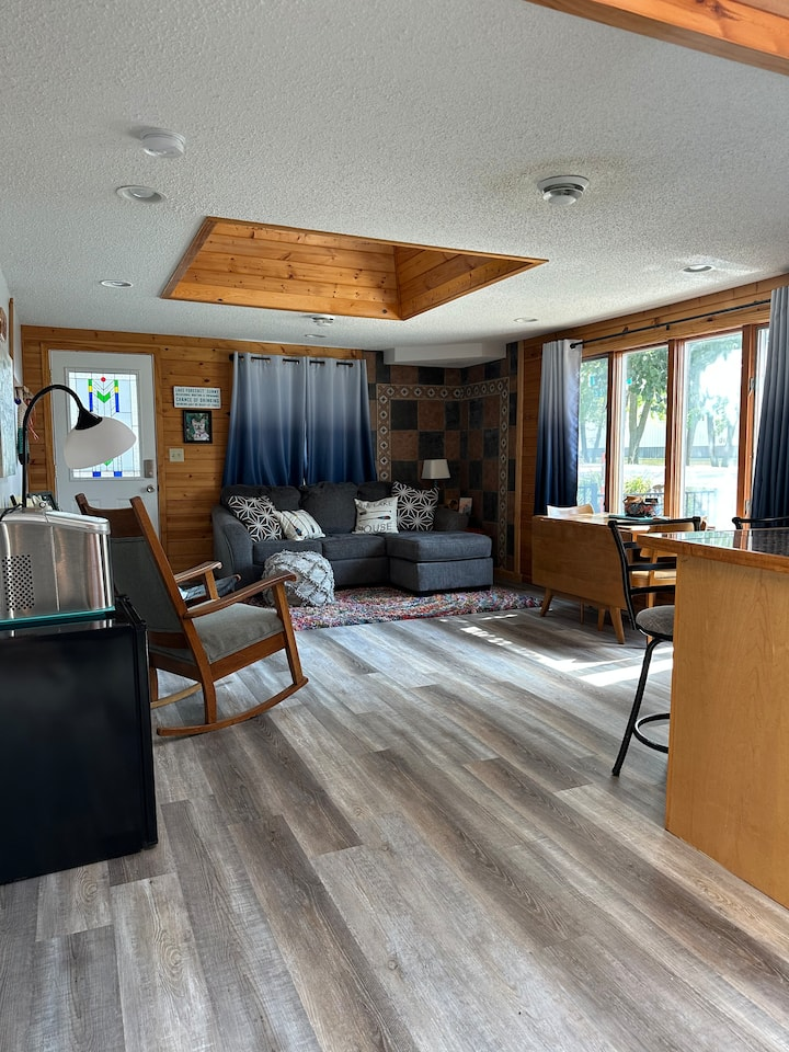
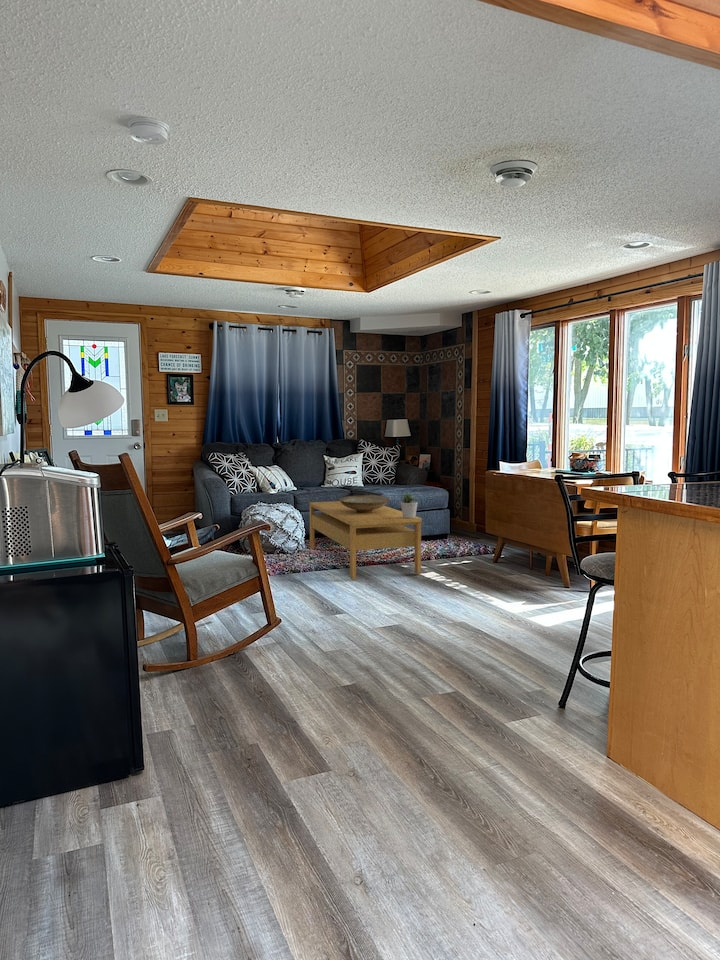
+ decorative bowl (364, 504)
+ coffee table (360, 534)
+ potted plant (408, 504)
